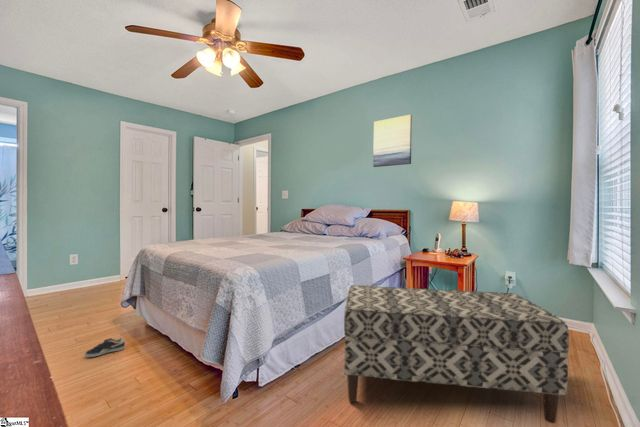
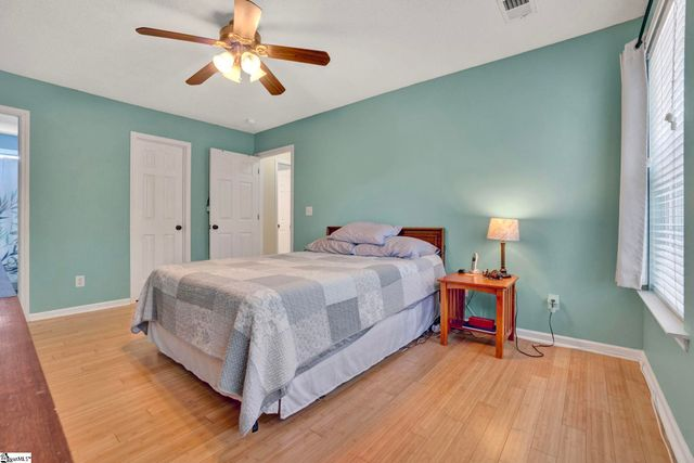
- wall art (391, 142)
- sneaker (105, 345)
- bench (438, 343)
